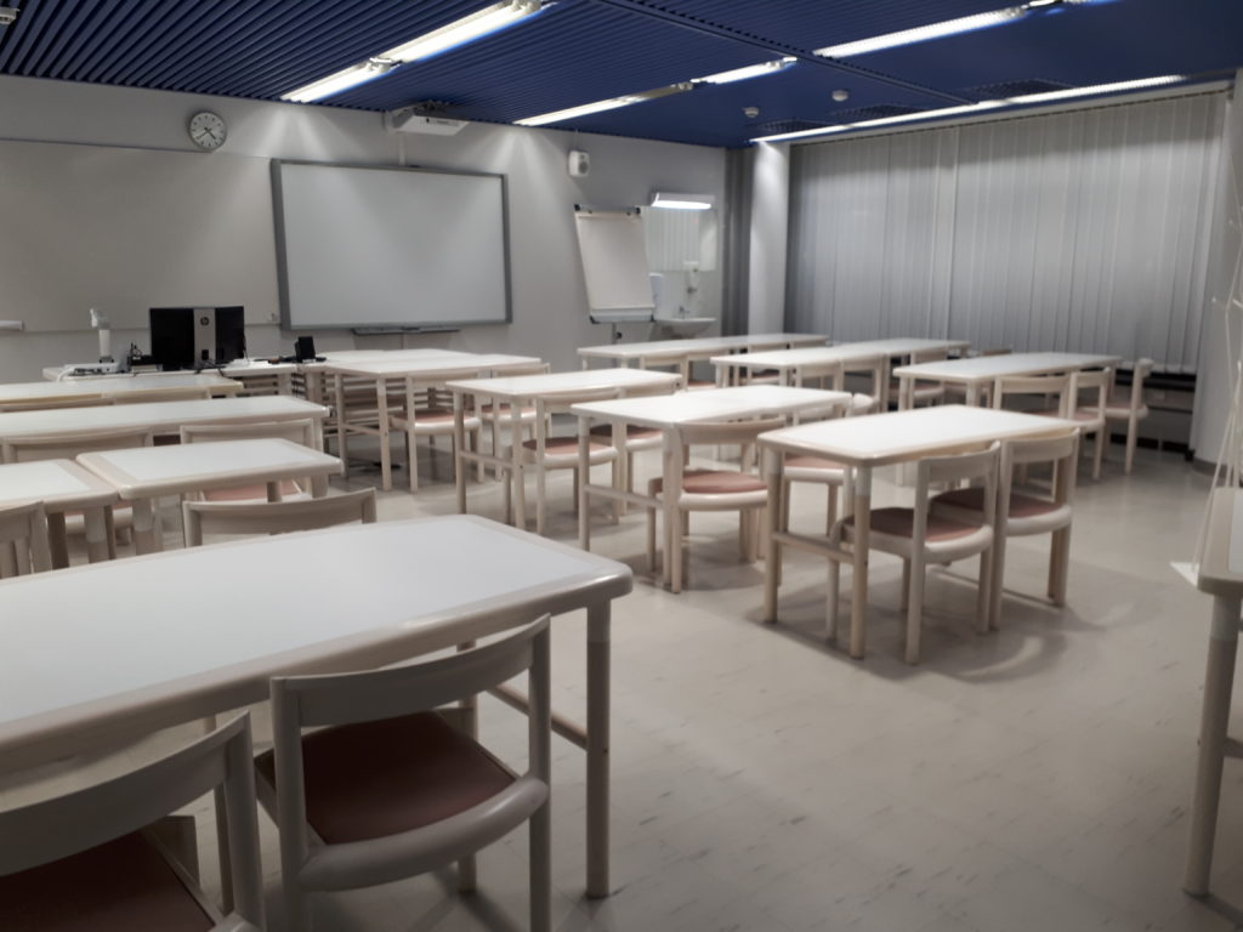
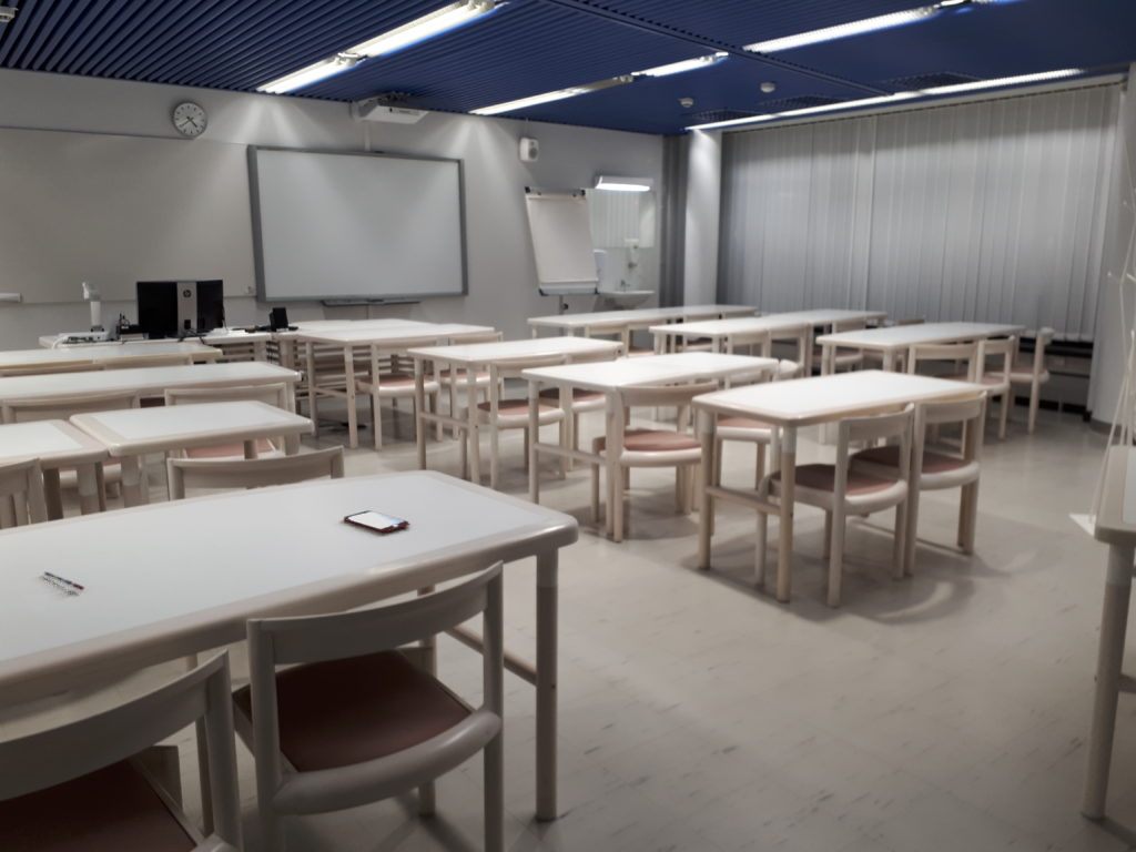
+ smartphone (376, 520)
+ pen (63, 579)
